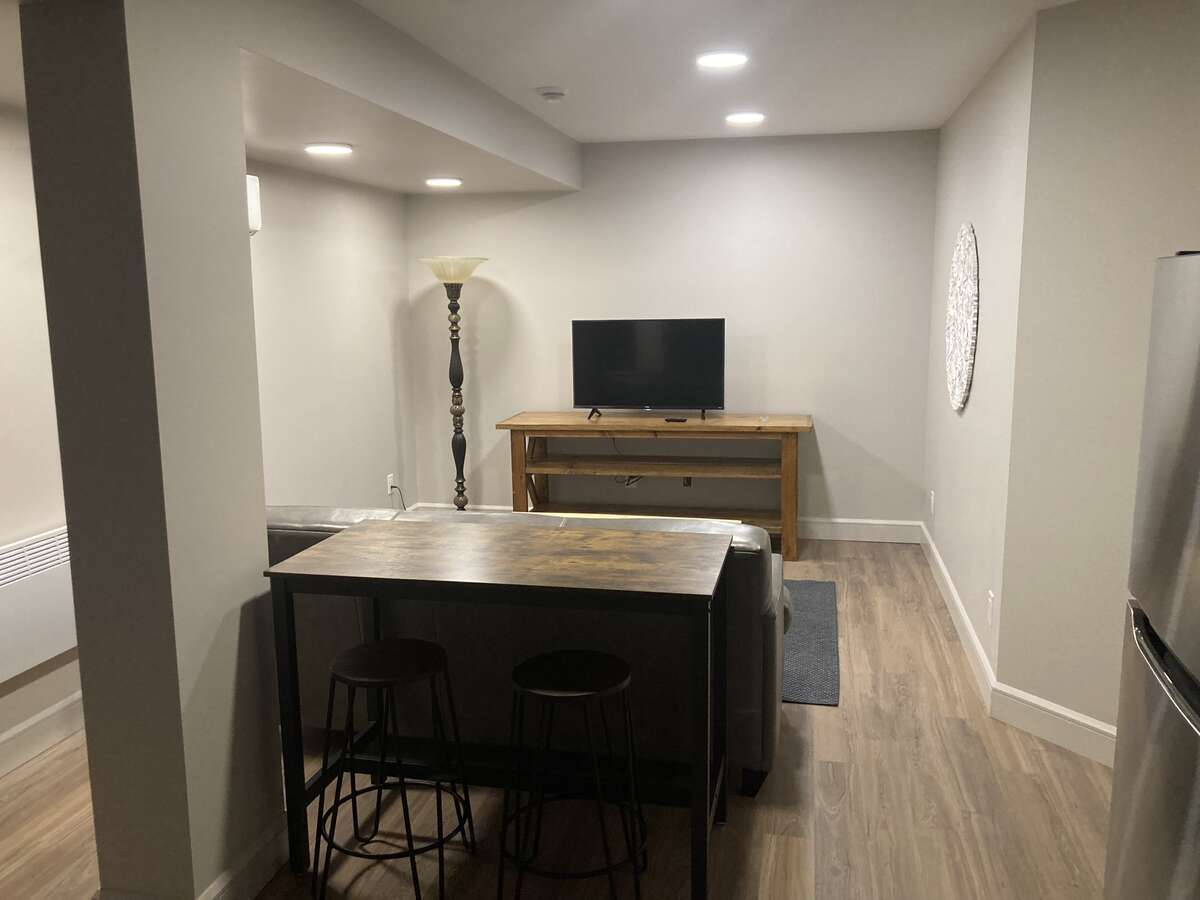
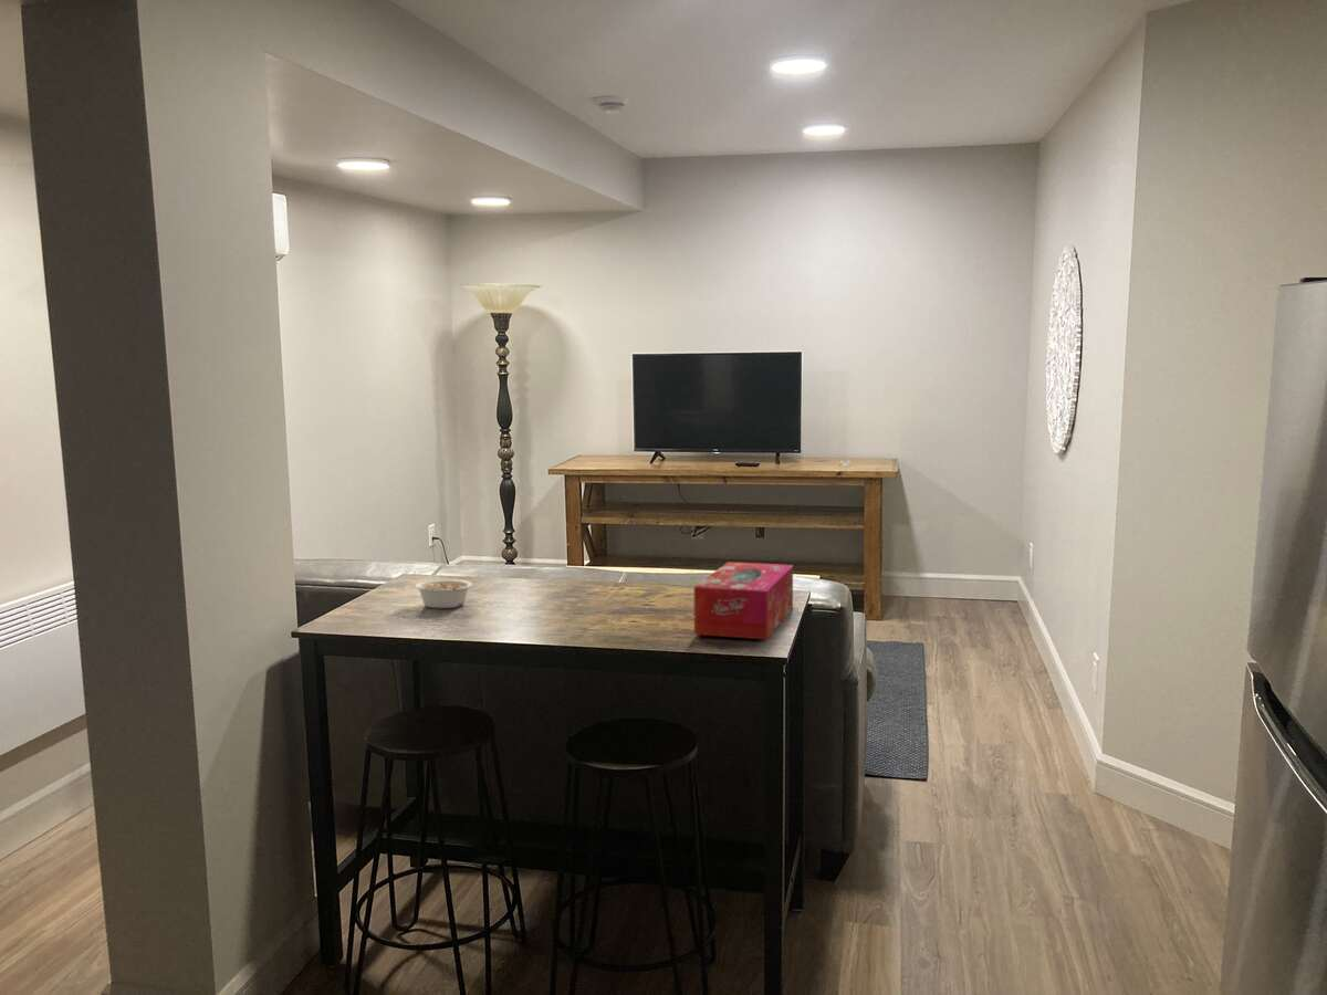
+ legume (446, 593)
+ tissue box (745, 598)
